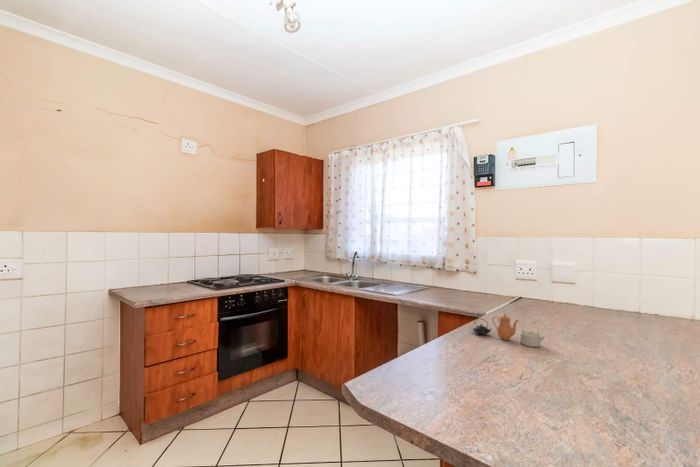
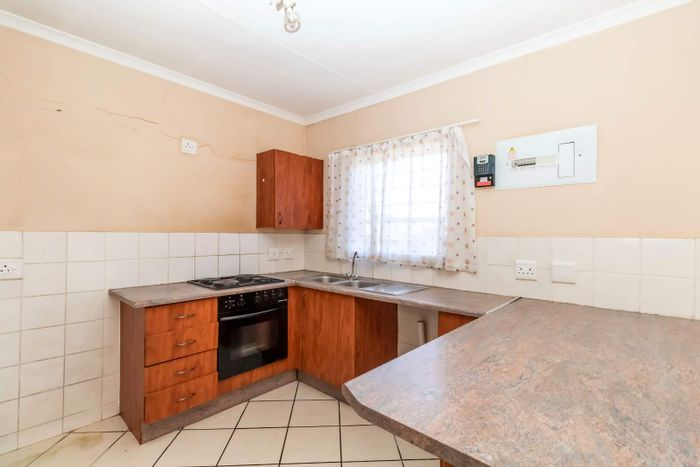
- teapot (506, 326)
